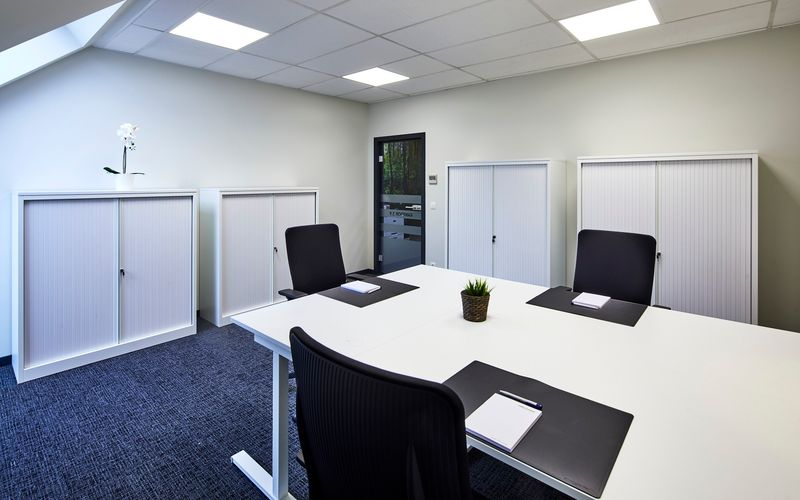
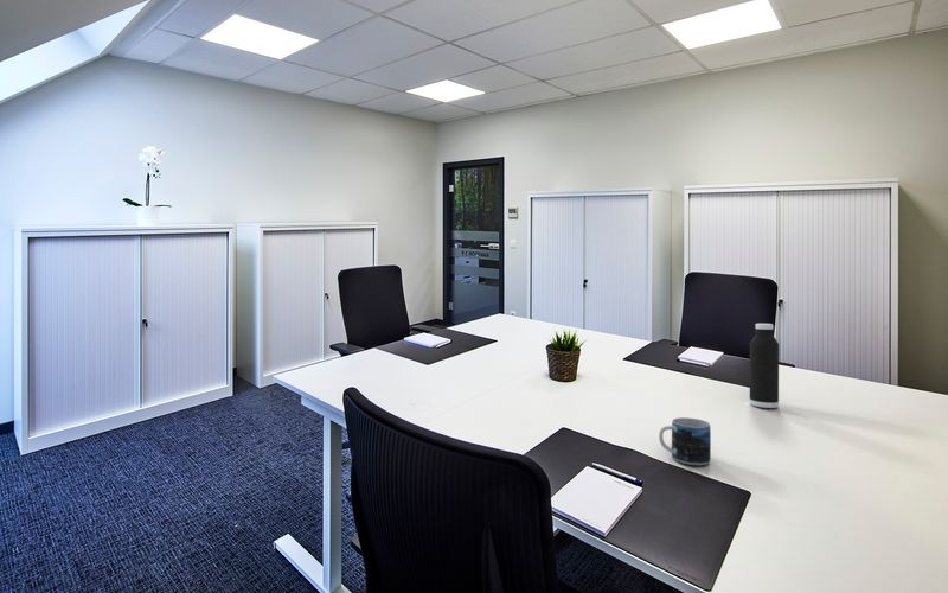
+ mug (683, 441)
+ water bottle (763, 364)
